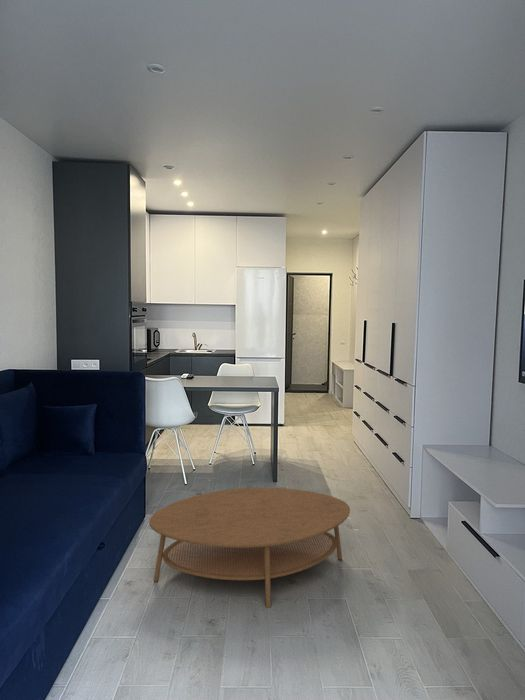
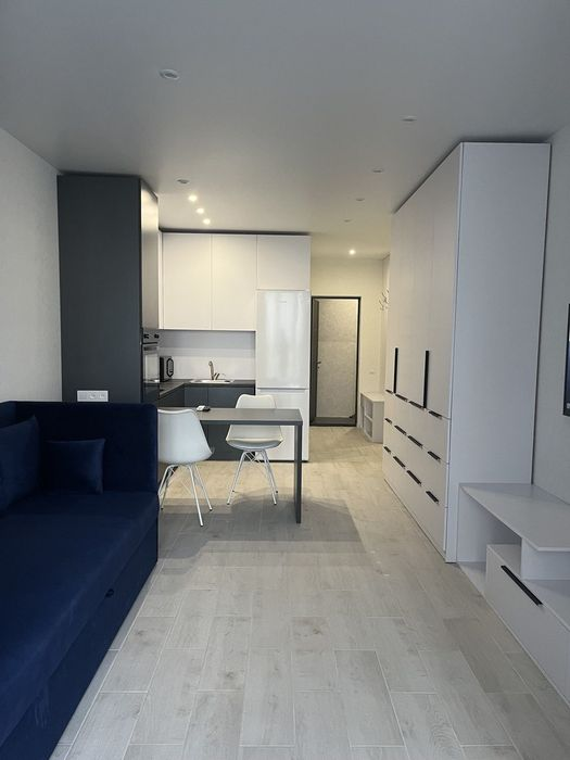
- coffee table (252, 540)
